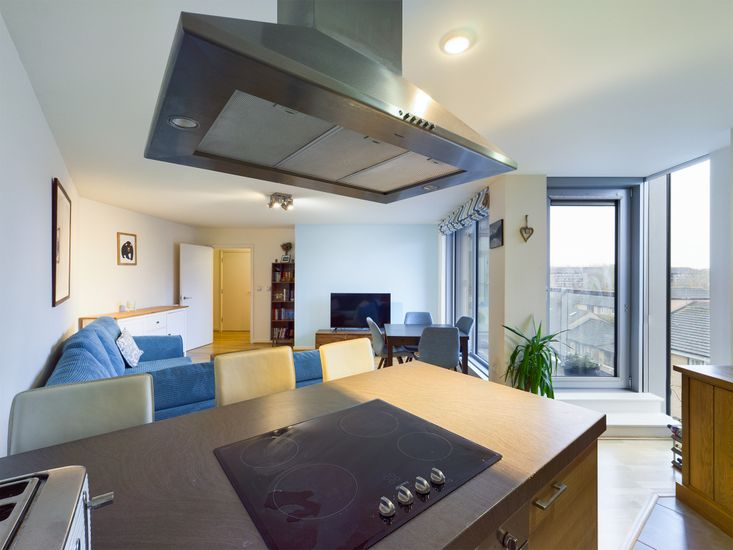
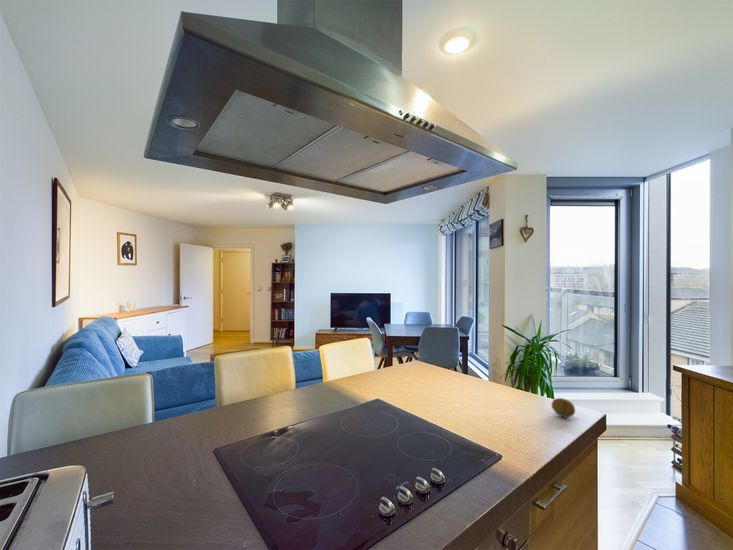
+ fruit (563, 407)
